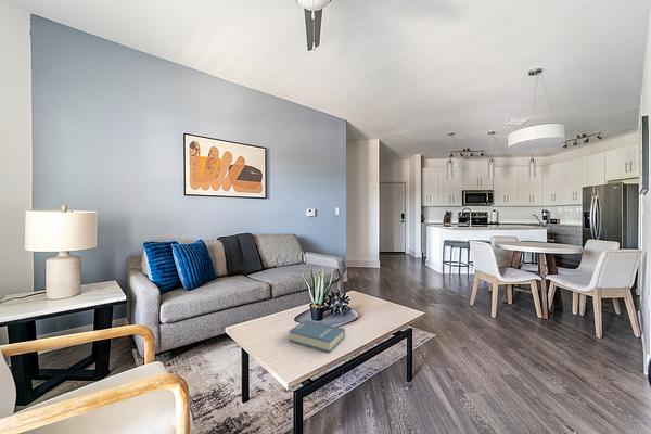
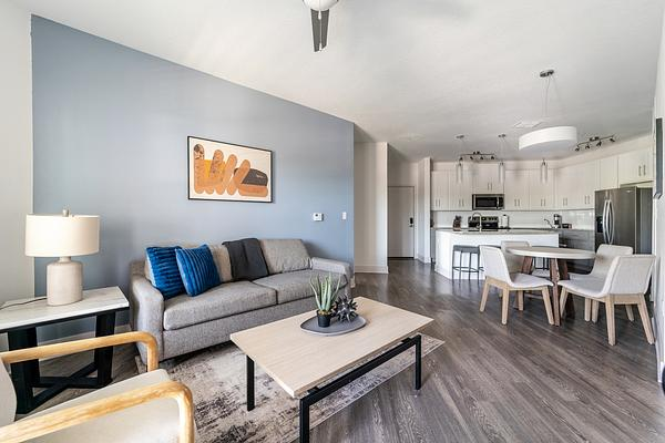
- hardback book (317, 334)
